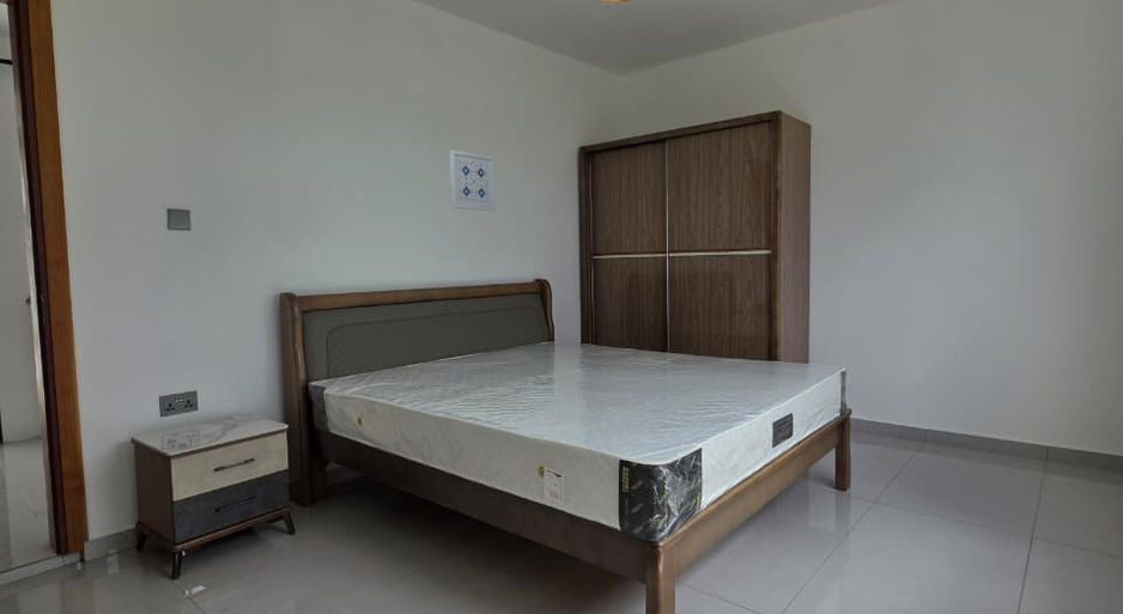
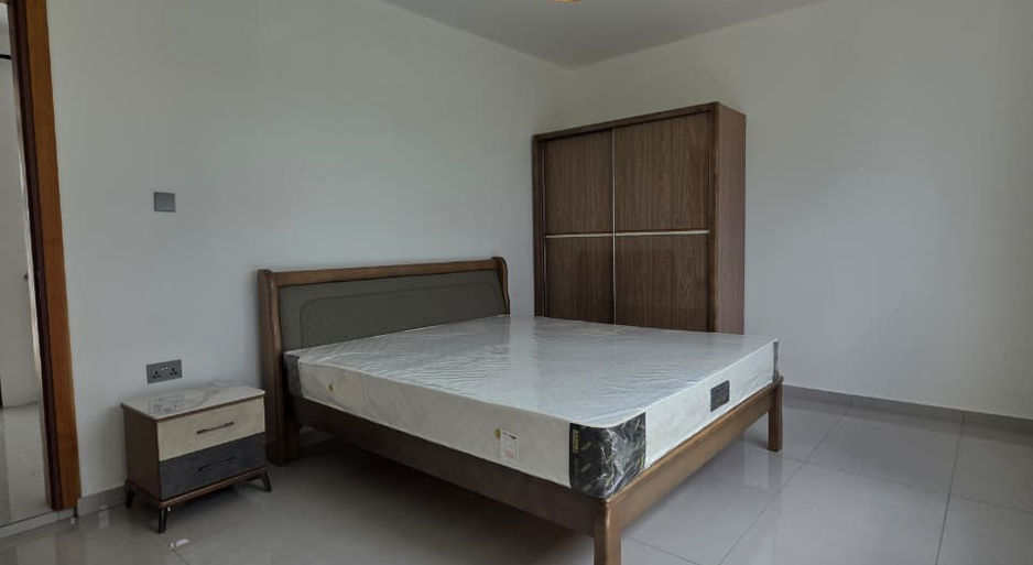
- wall art (473, 181)
